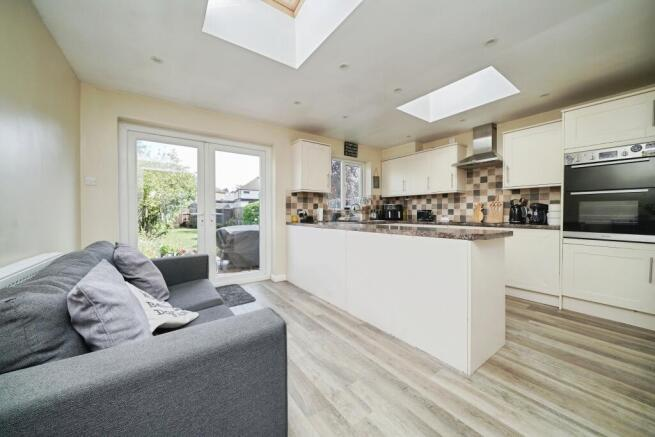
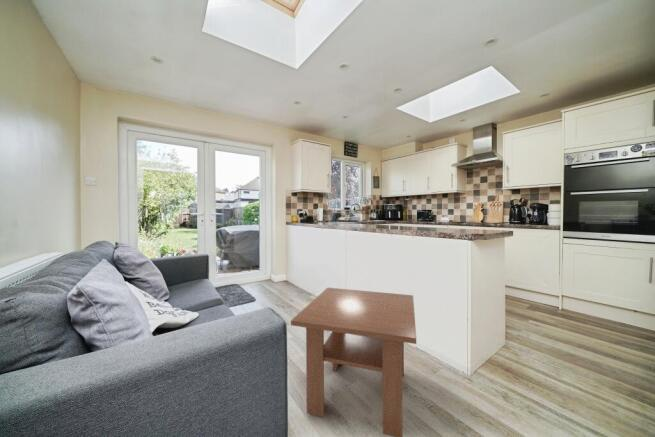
+ coffee table (360, 349)
